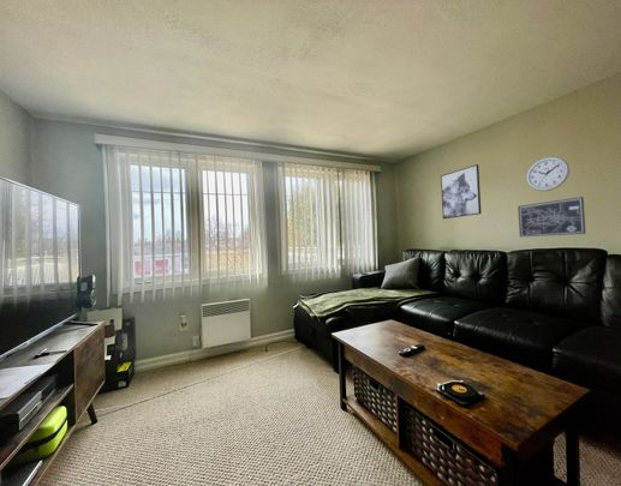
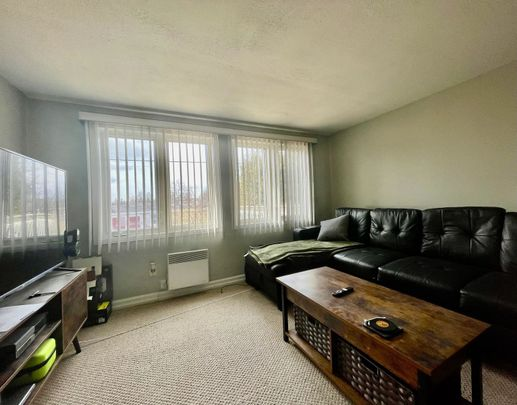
- wall art (459, 193)
- wall clock (545, 174)
- wall art (548, 218)
